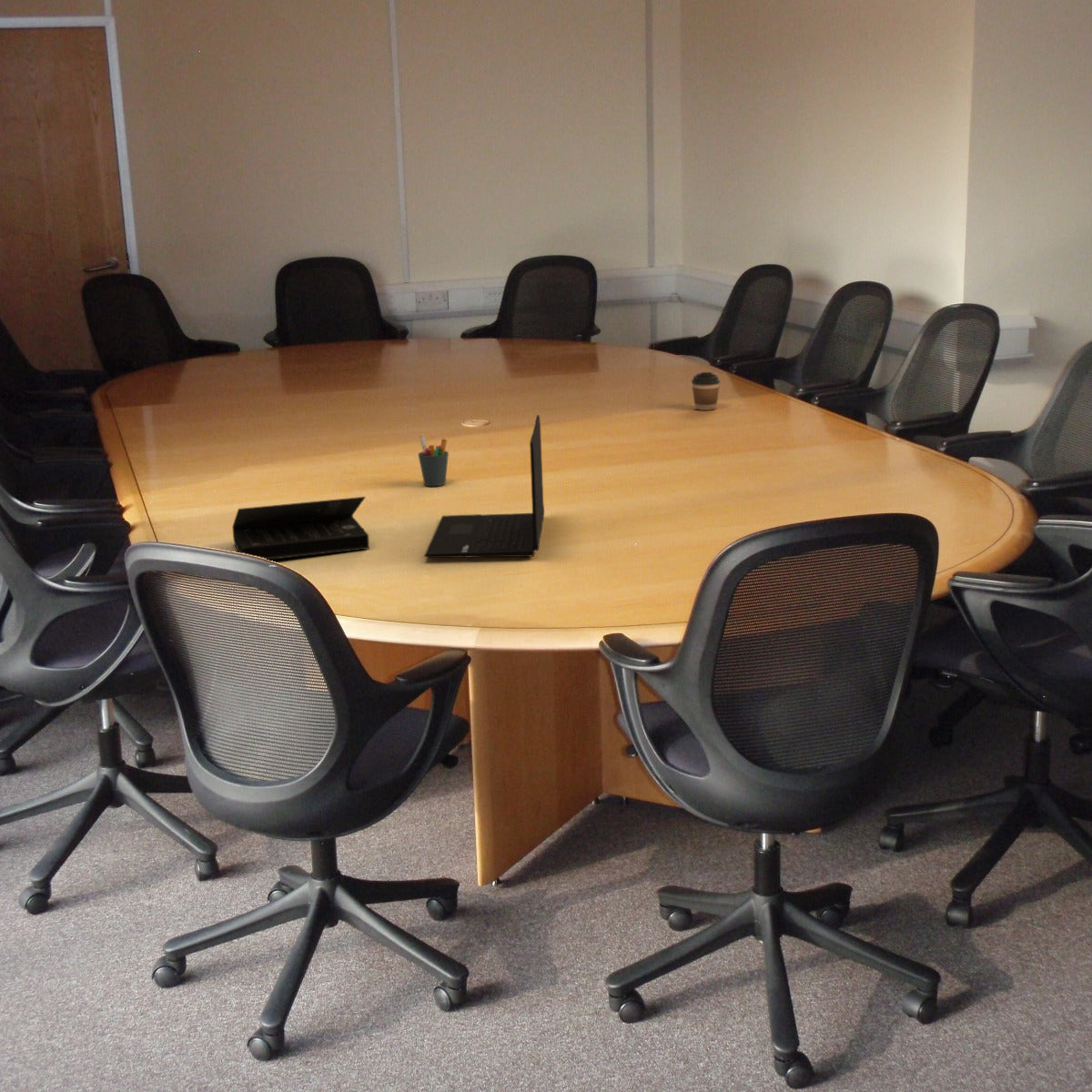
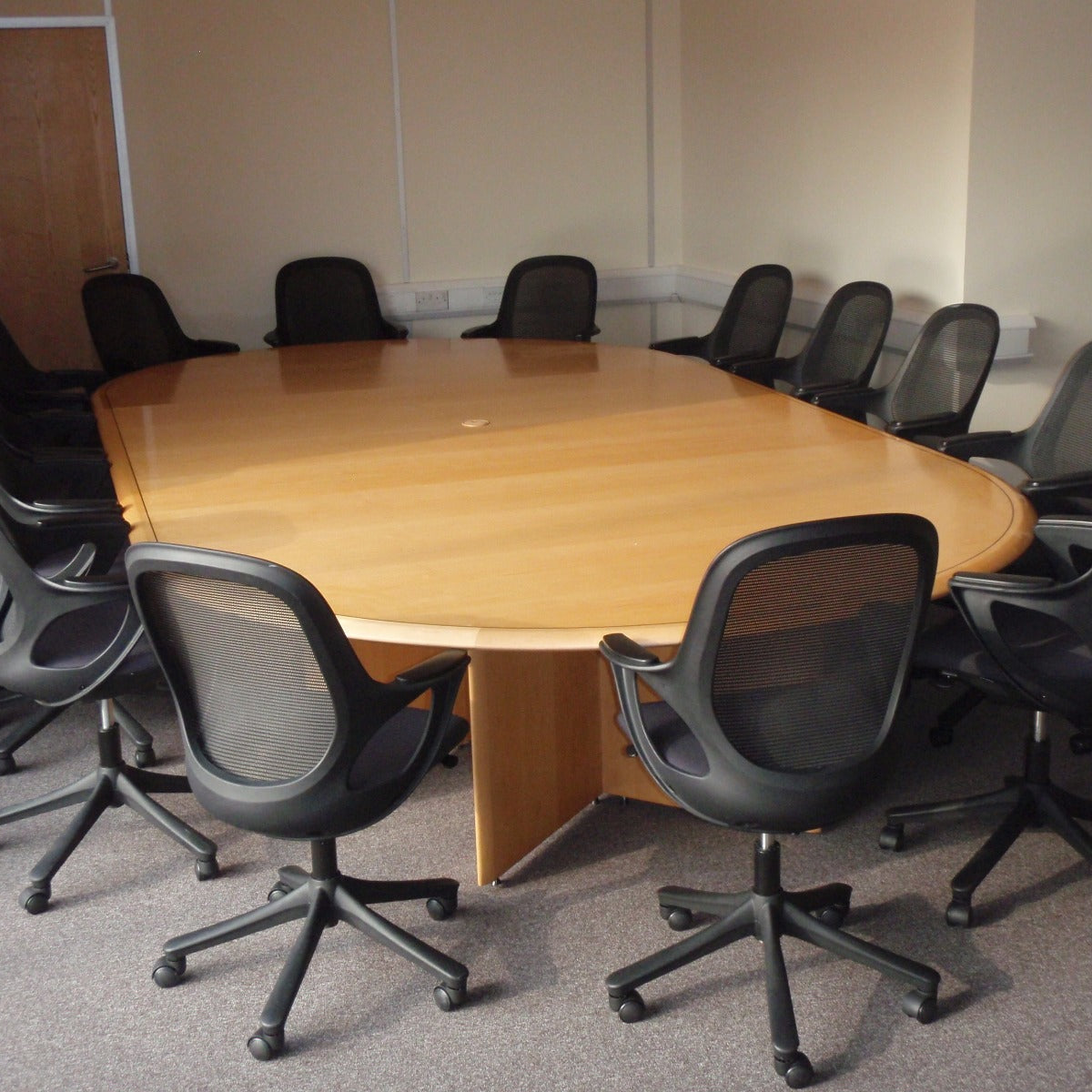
- book (298, 520)
- pen holder (434, 460)
- laptop (487, 514)
- coffee cup (705, 389)
